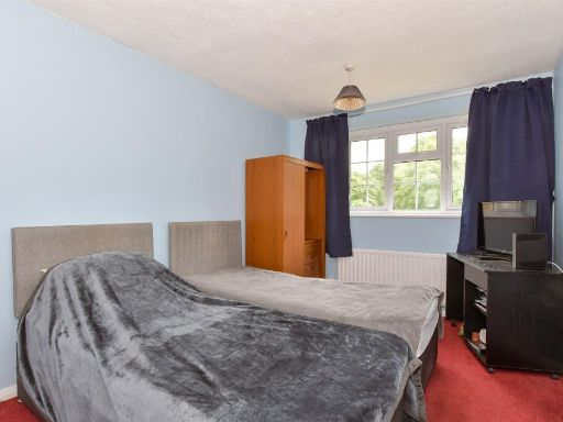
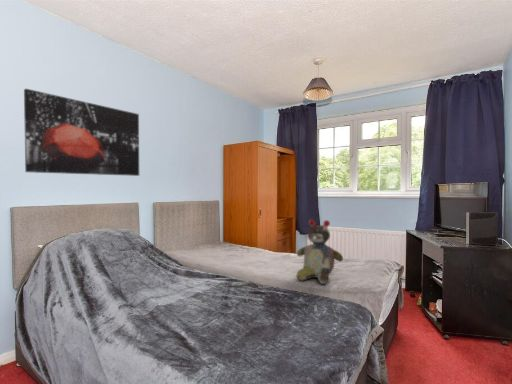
+ wall art (90, 138)
+ stuffed bear (316, 249)
